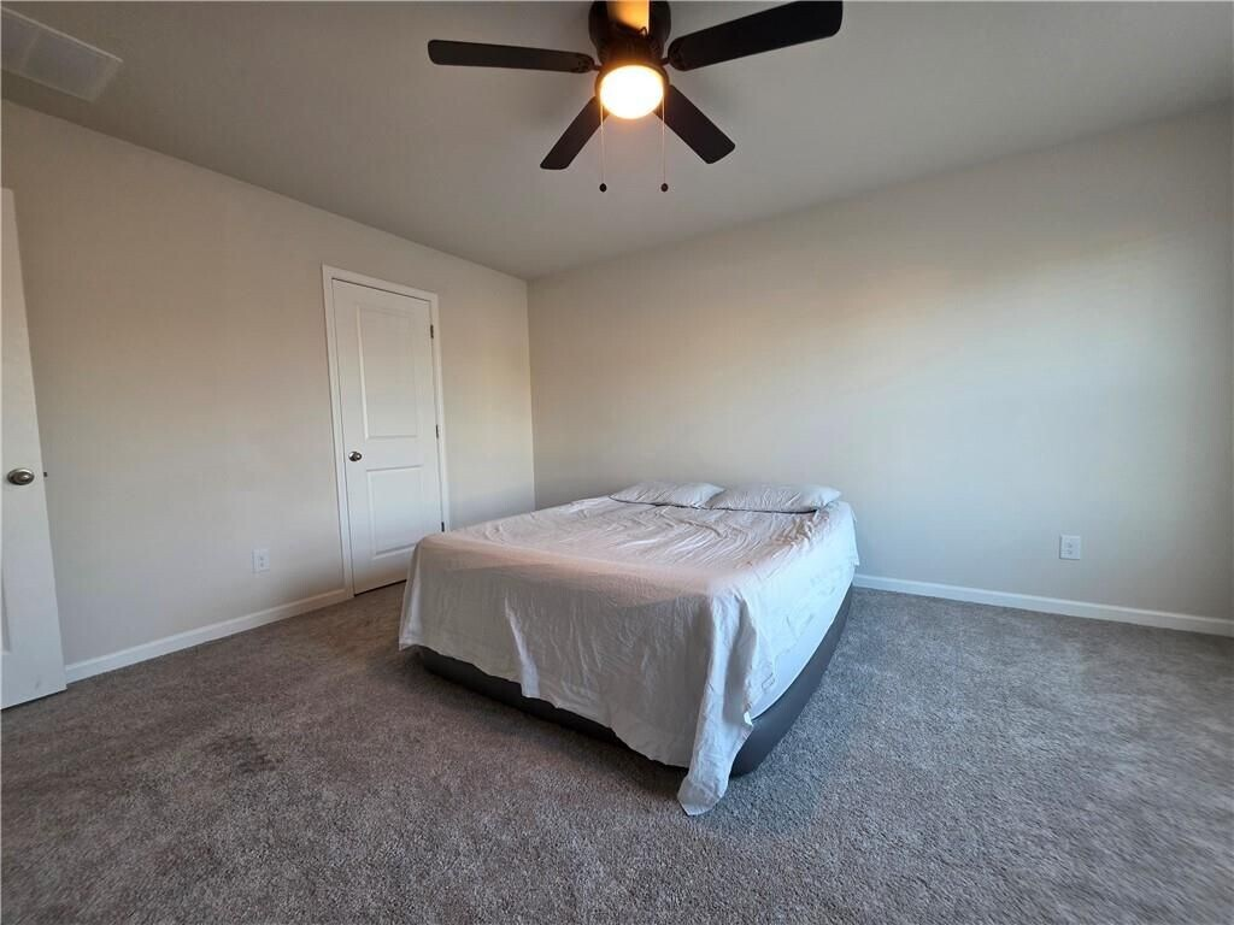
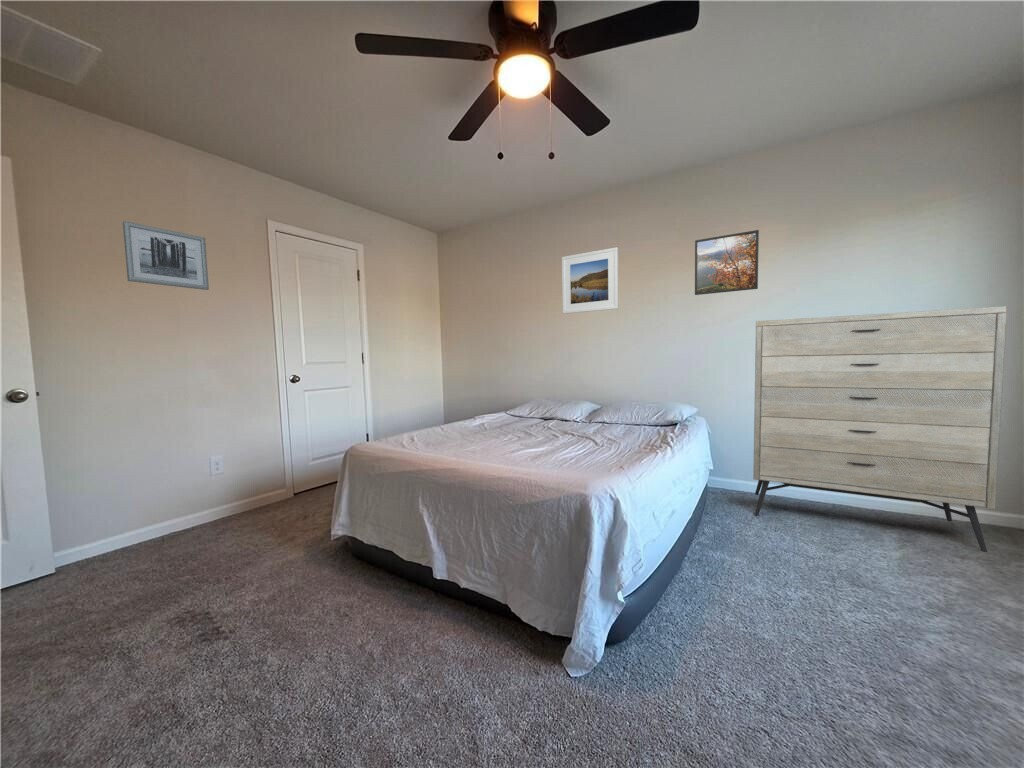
+ dresser (853, 419)
+ wall art (168, 258)
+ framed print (725, 263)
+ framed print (589, 282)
